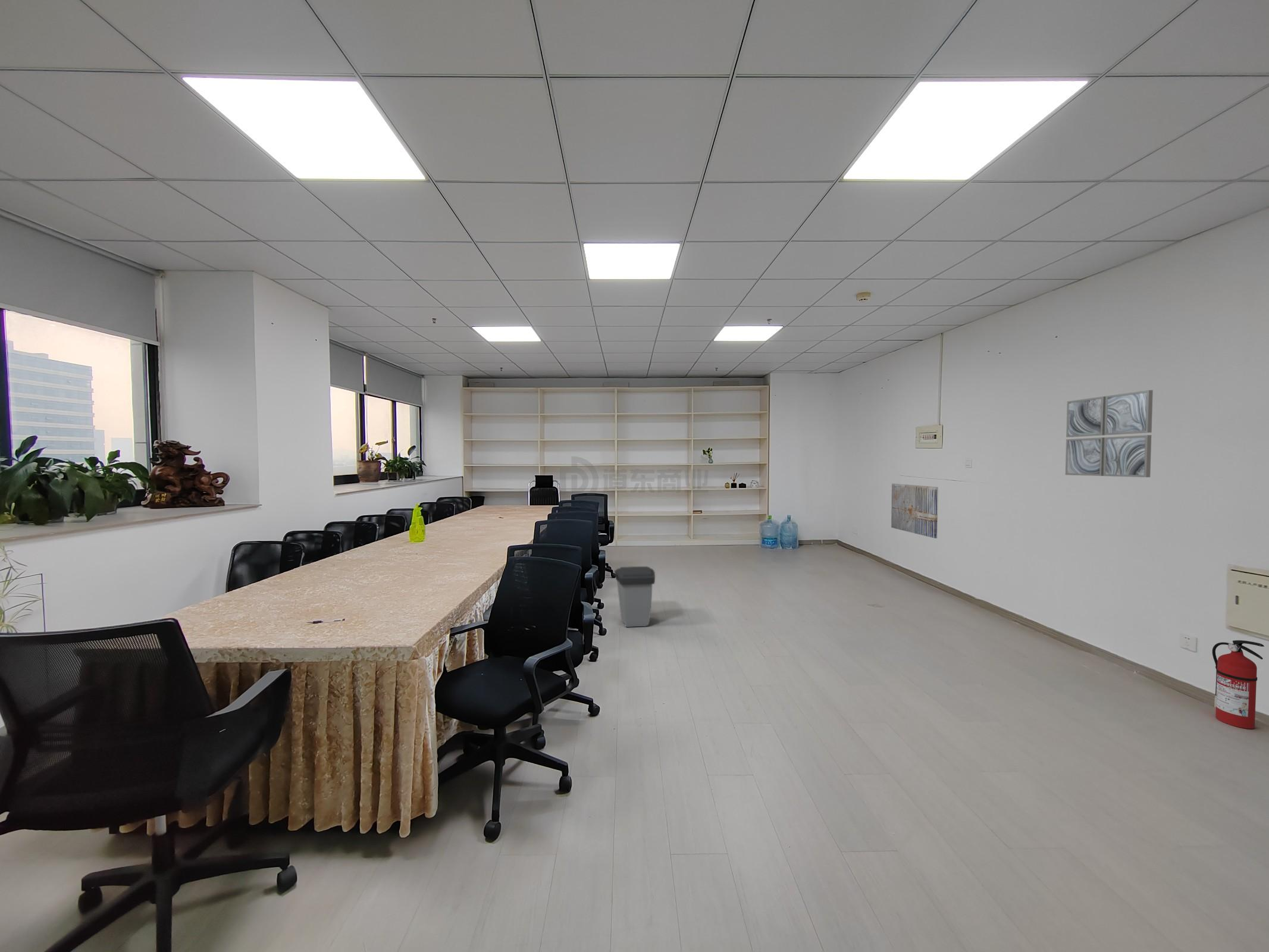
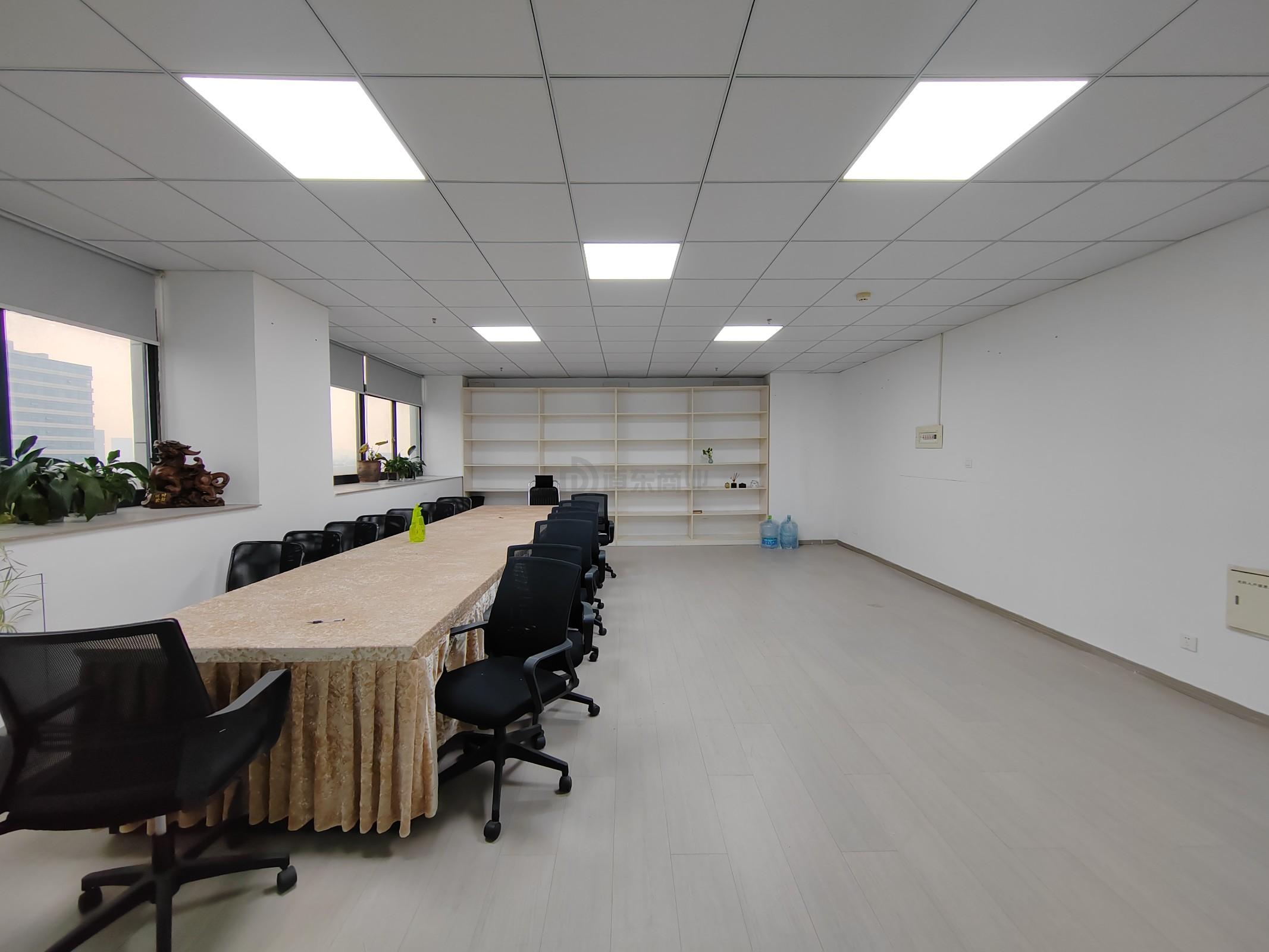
- trash can (634, 595)
- fire extinguisher (1235, 679)
- wall art (913, 509)
- wall art (1104, 435)
